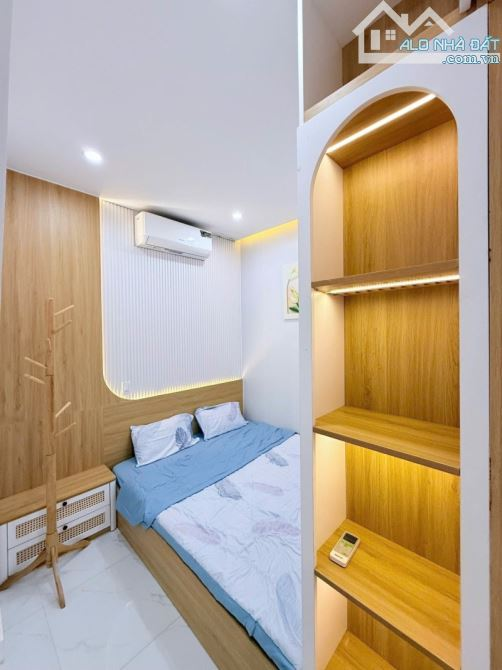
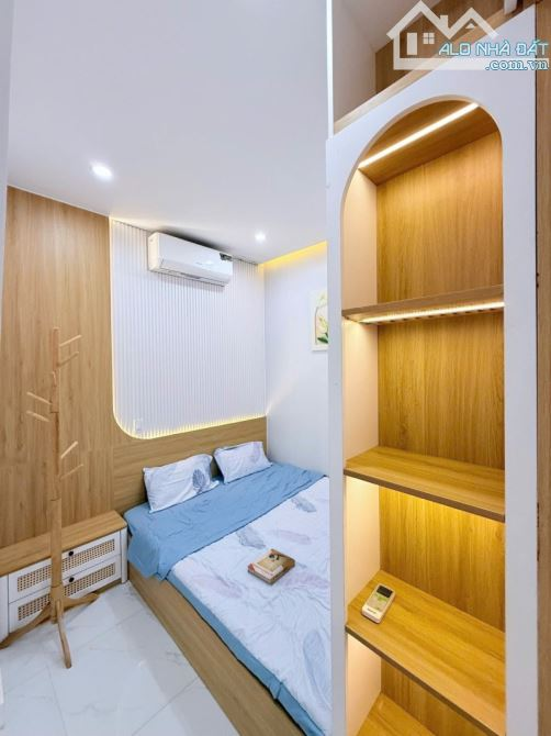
+ book (271, 565)
